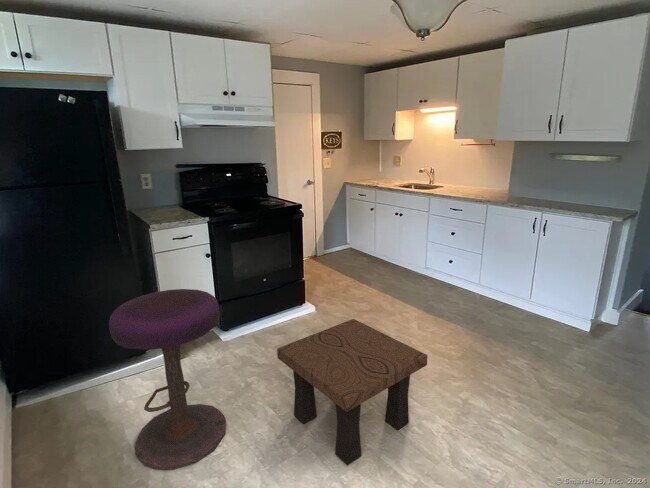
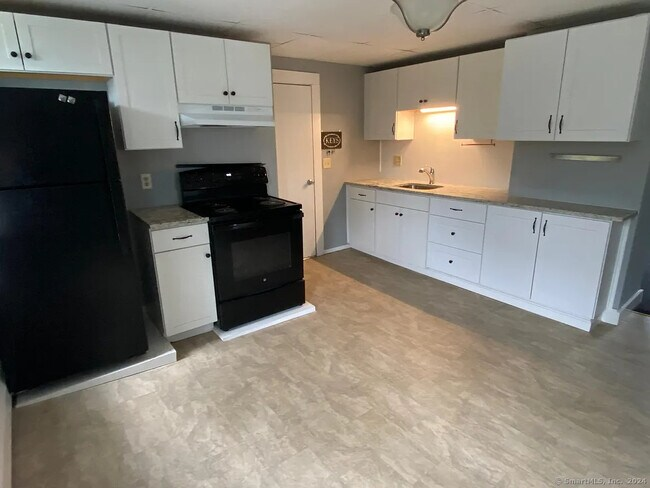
- side table (350, 386)
- stool (174, 371)
